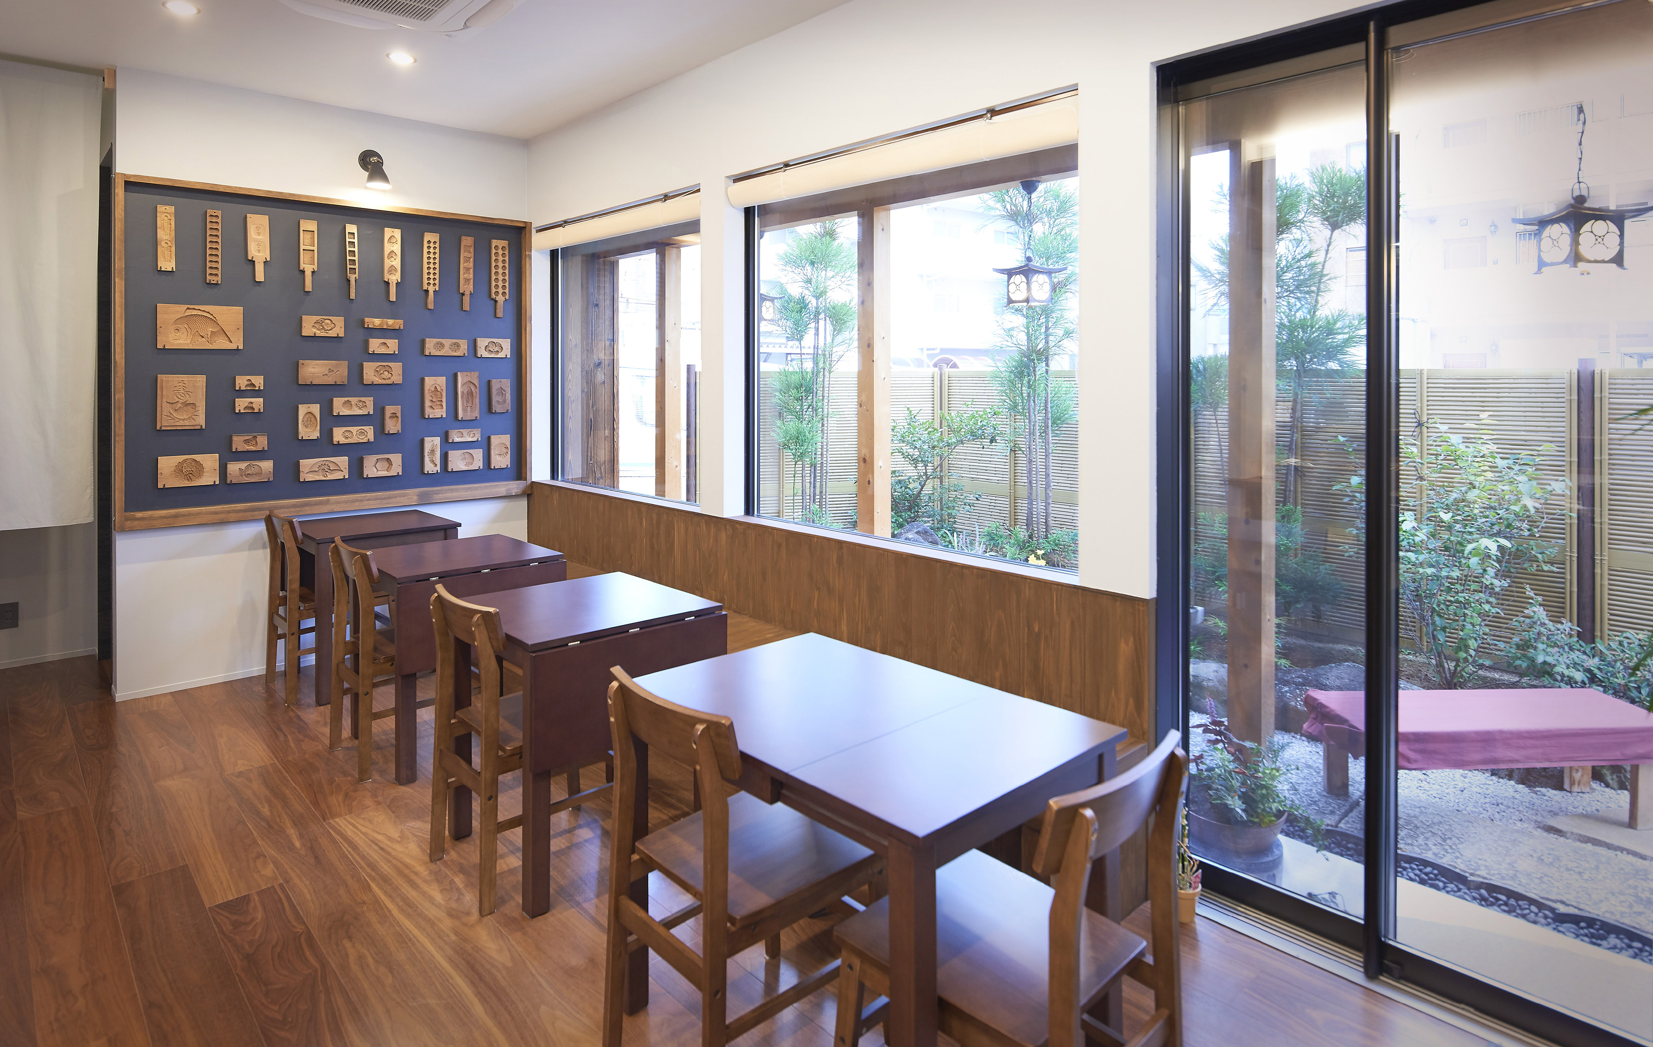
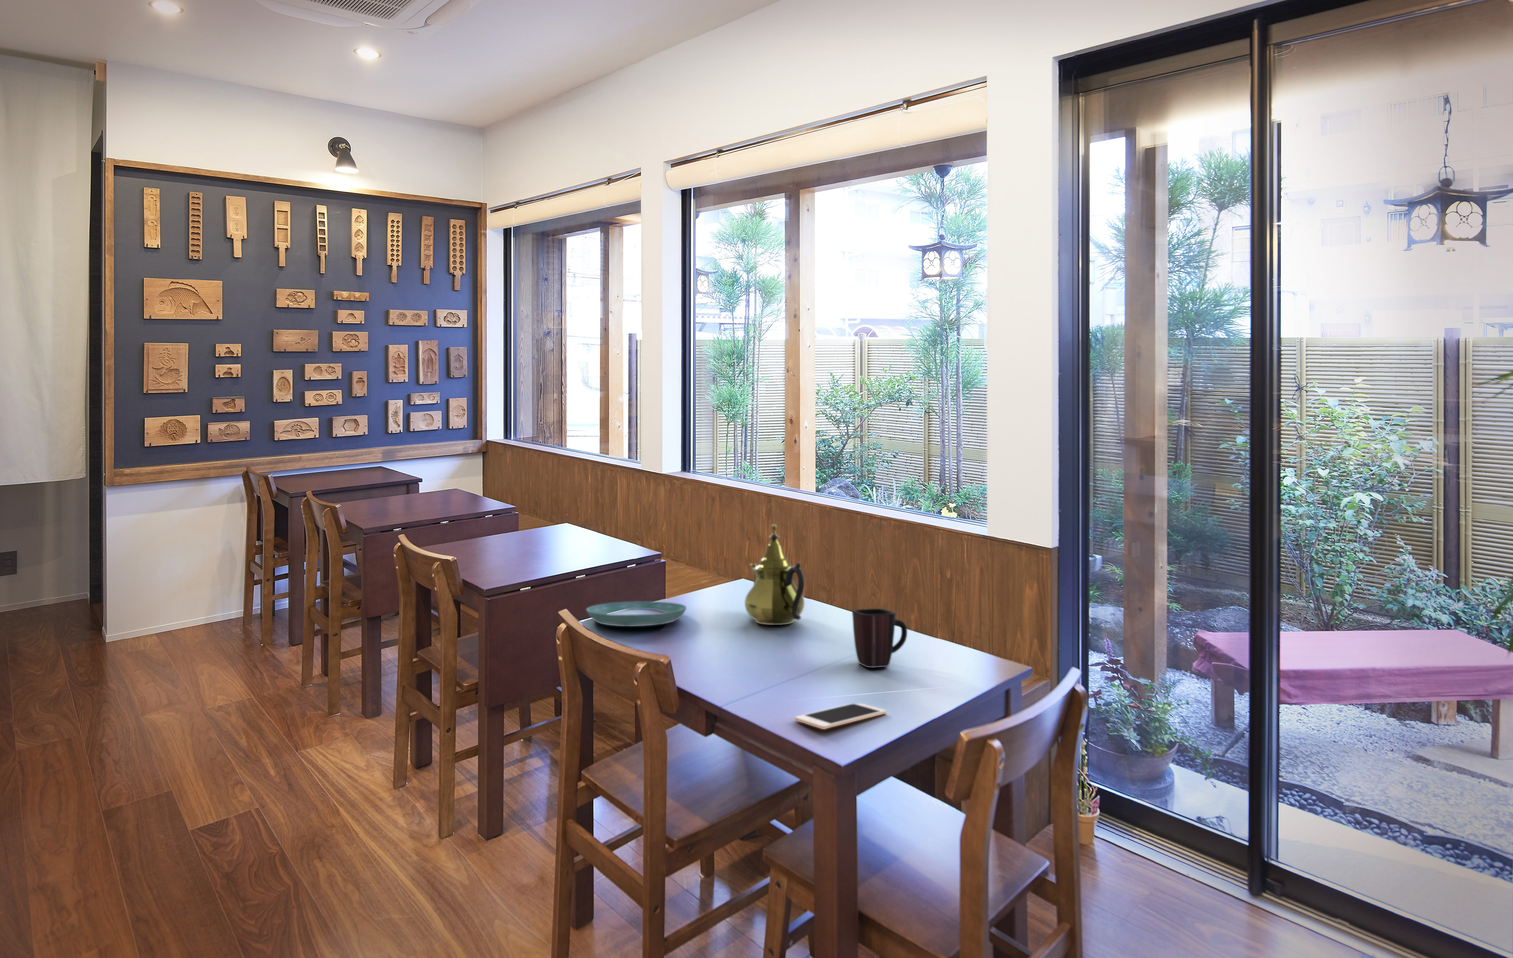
+ cell phone (841, 715)
+ teapot (775, 573)
+ mug (879, 637)
+ saucer (636, 614)
